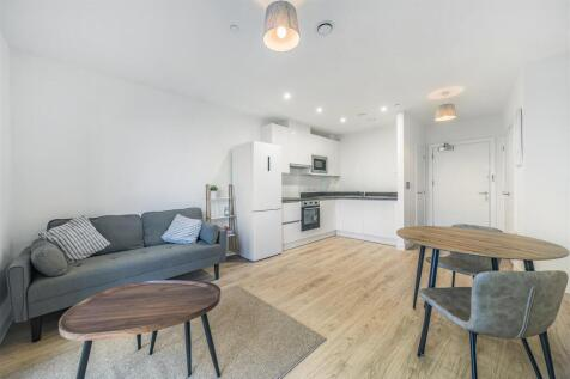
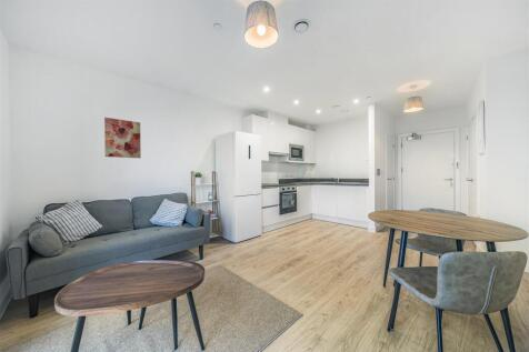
+ wall art (123, 139)
